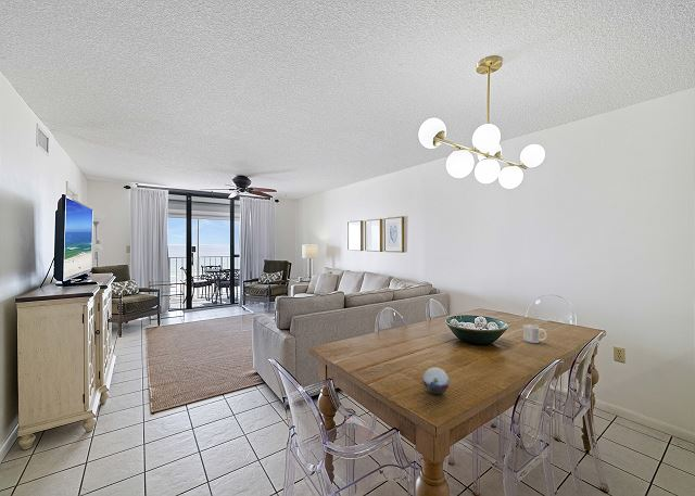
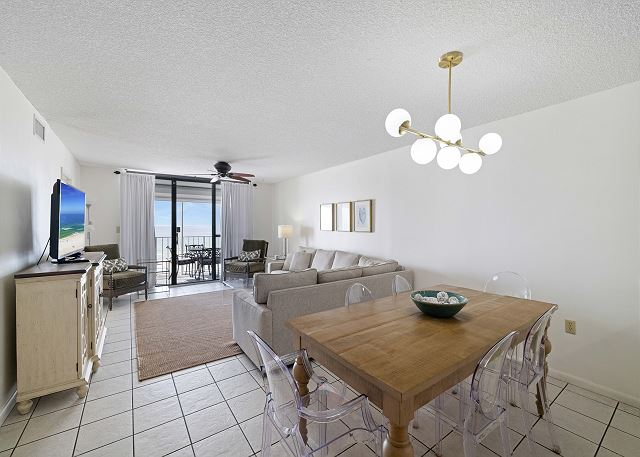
- decorative orb (435, 380)
- mug (534, 333)
